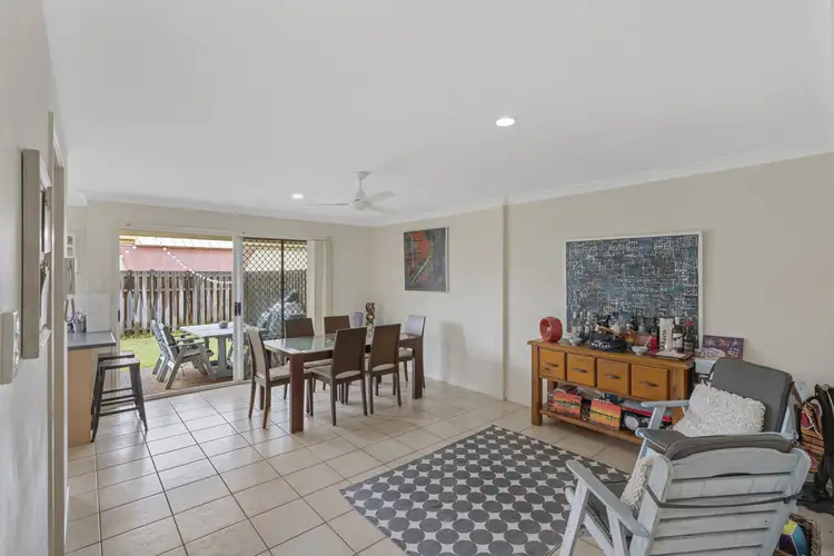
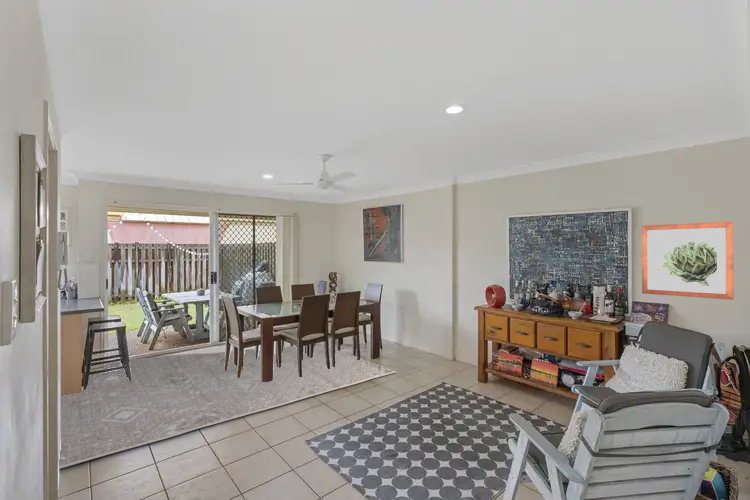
+ rug (202, 376)
+ wall art (684, 259)
